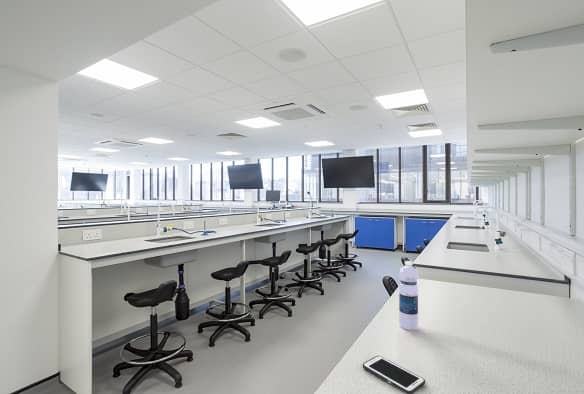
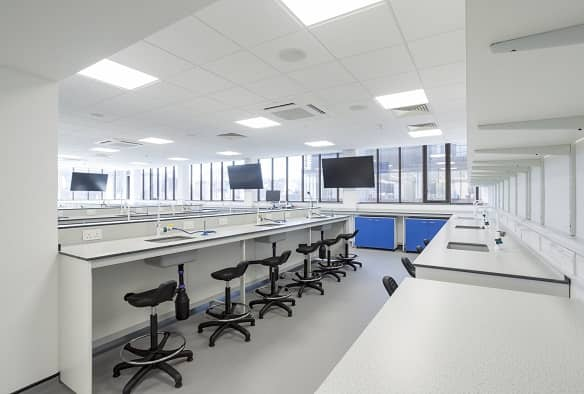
- cell phone (392, 373)
- water bottle (408, 294)
